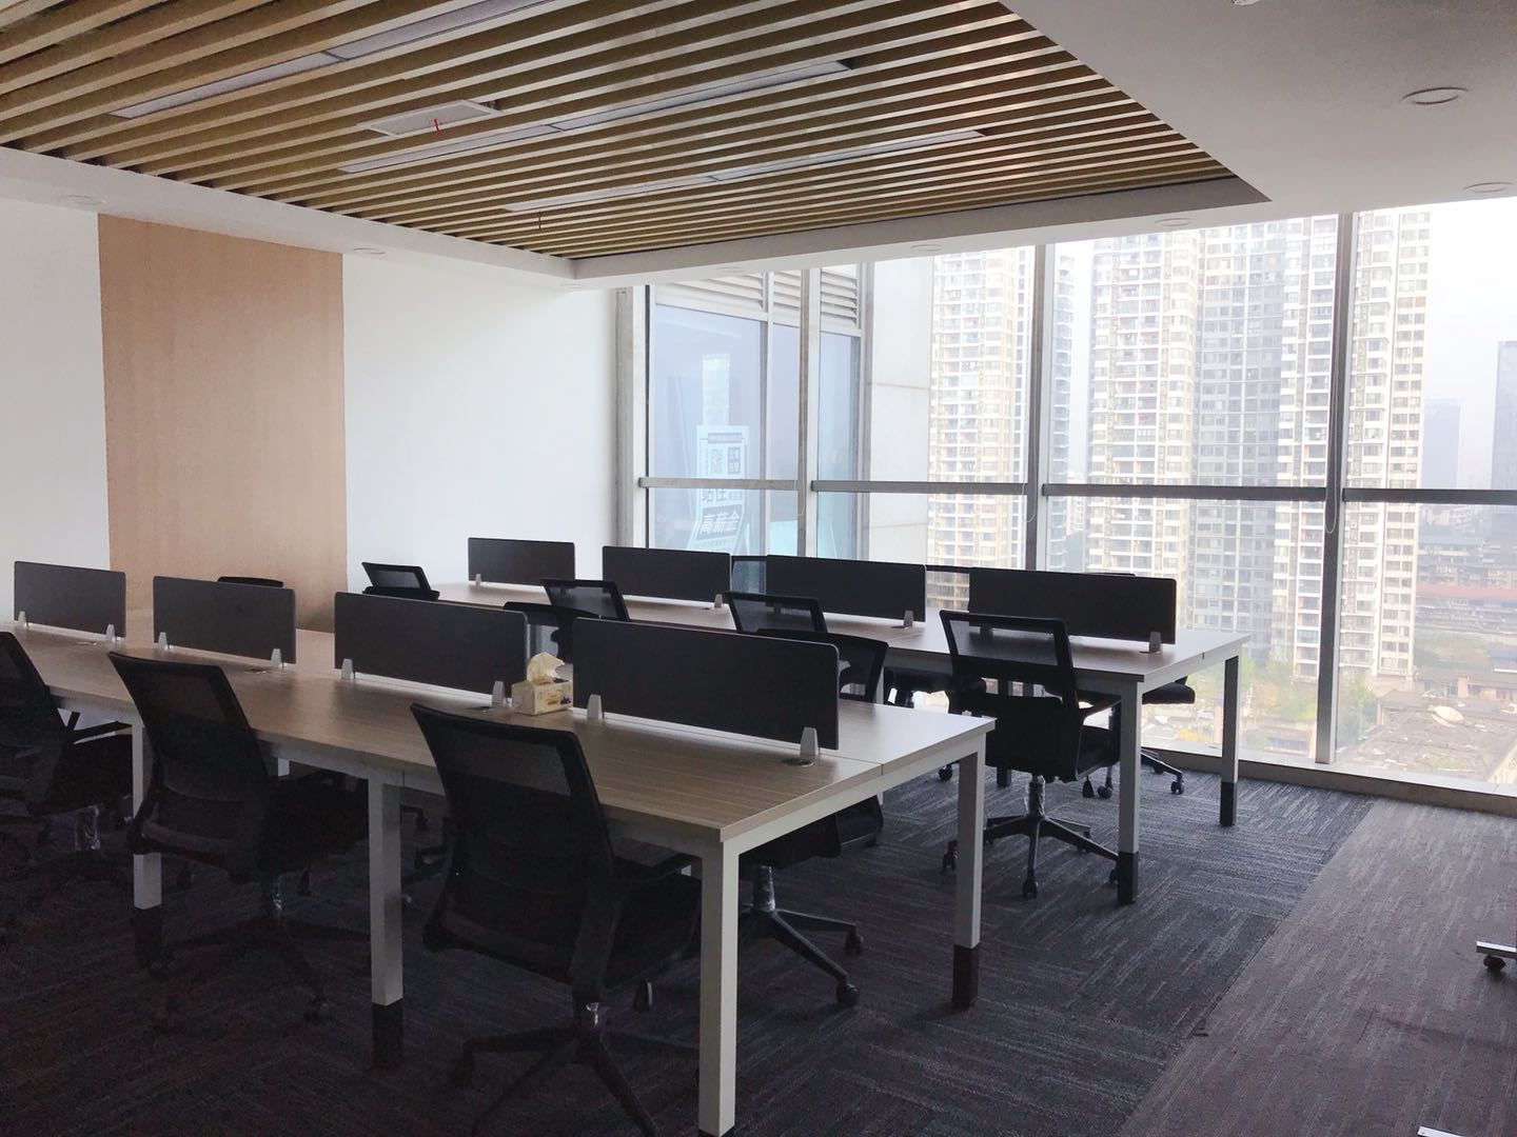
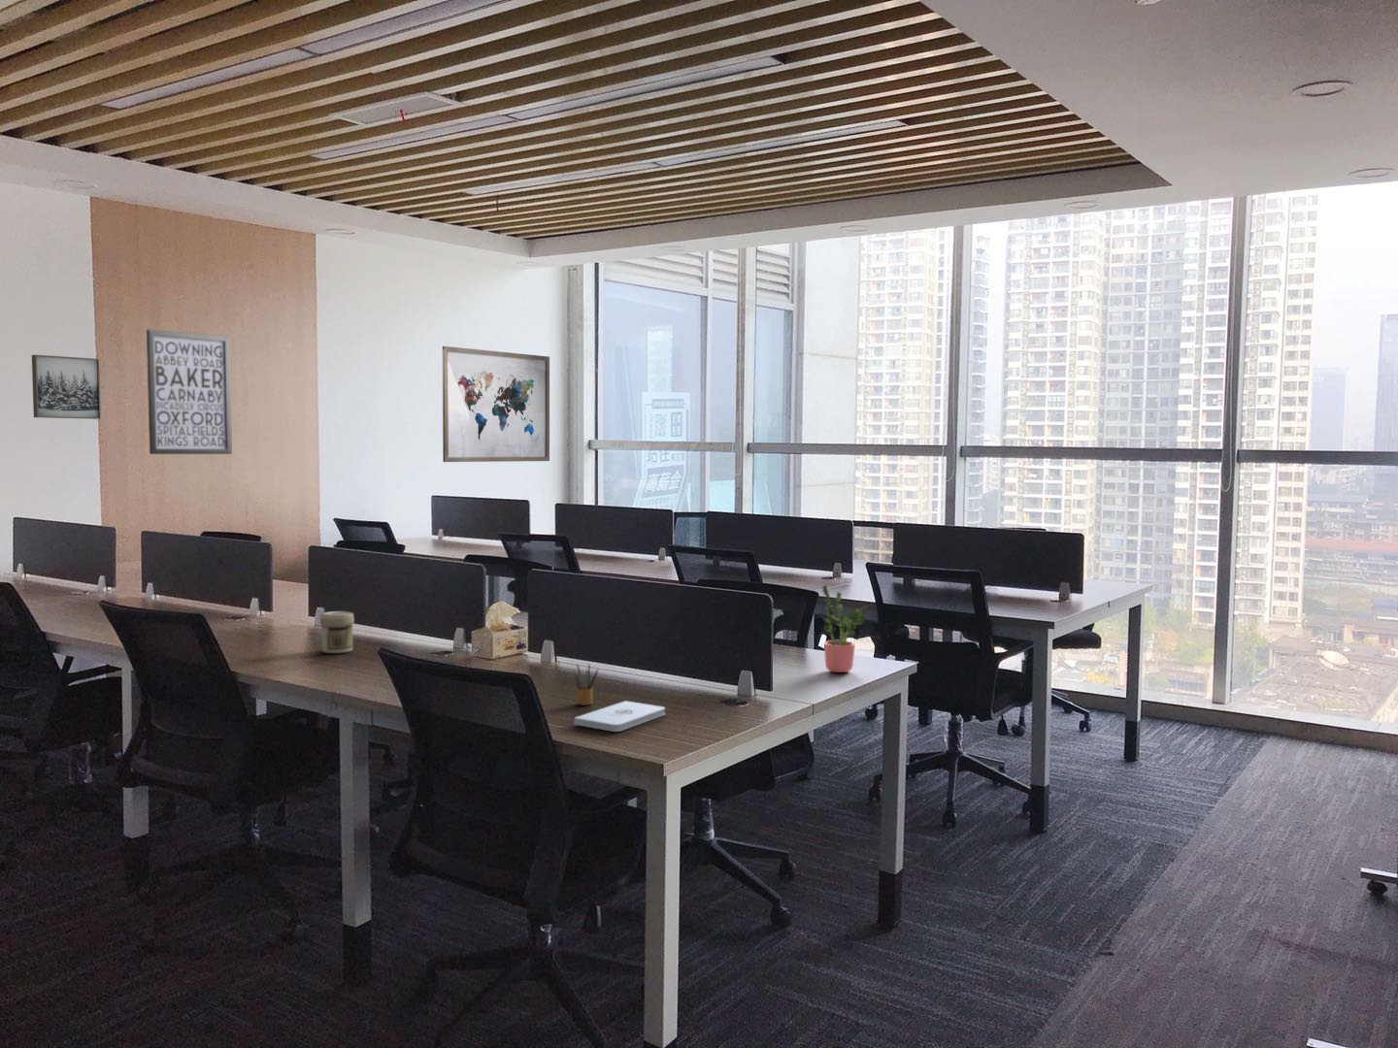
+ potted plant (851, 626)
+ notepad (621, 716)
+ pencil box (586, 684)
+ wall art (66, 387)
+ wall art (498, 406)
+ jar (337, 632)
+ wall art (190, 393)
